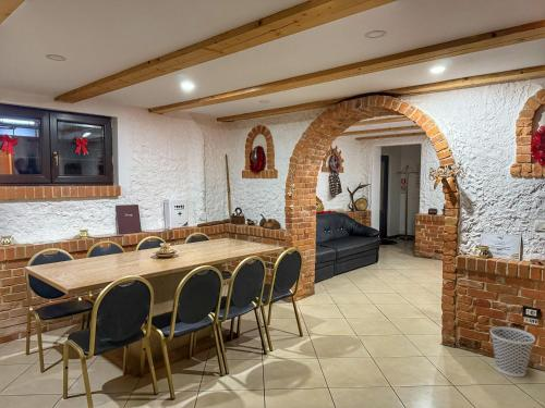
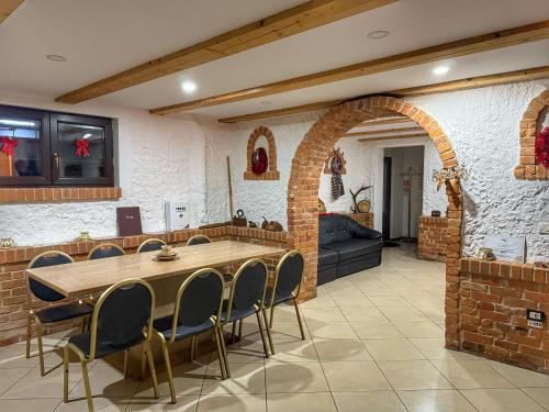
- wastebasket (511, 351)
